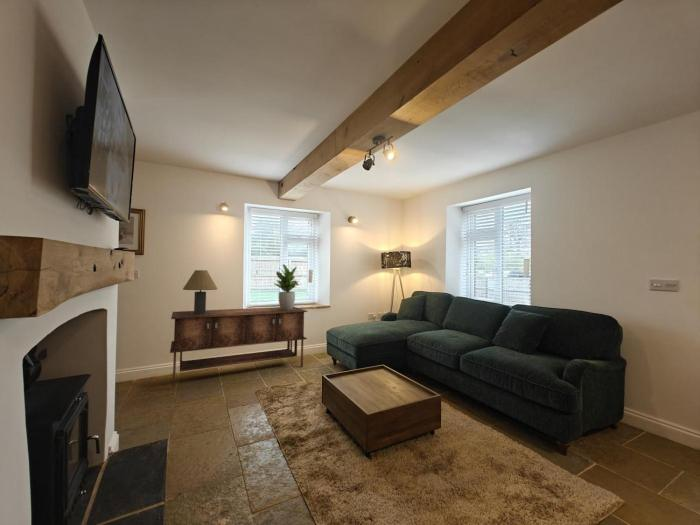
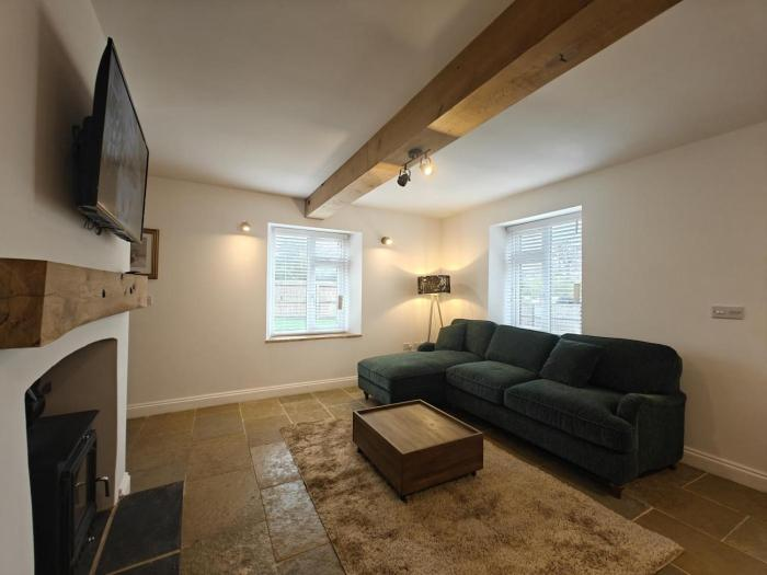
- table lamp (200, 291)
- sideboard (241, 340)
- potted plant (288, 286)
